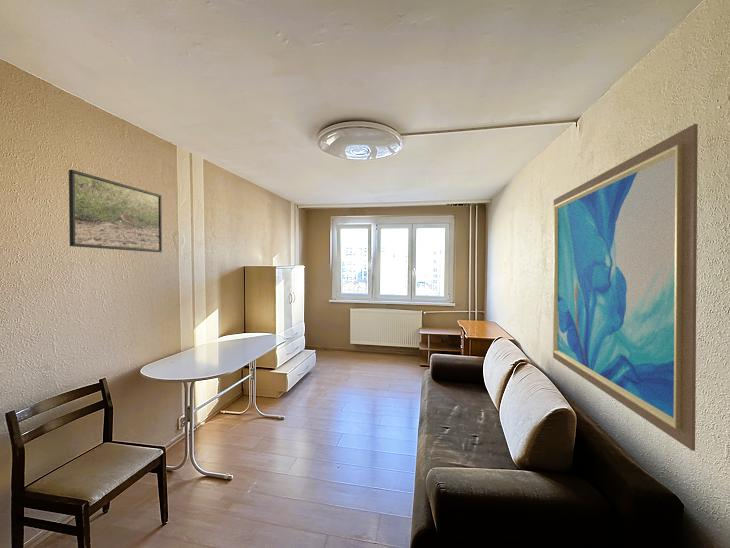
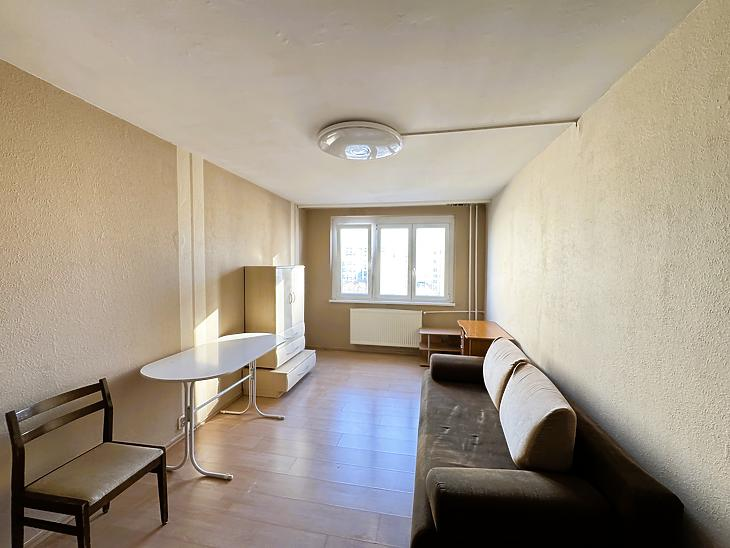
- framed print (122, 217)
- wall art (598, 281)
